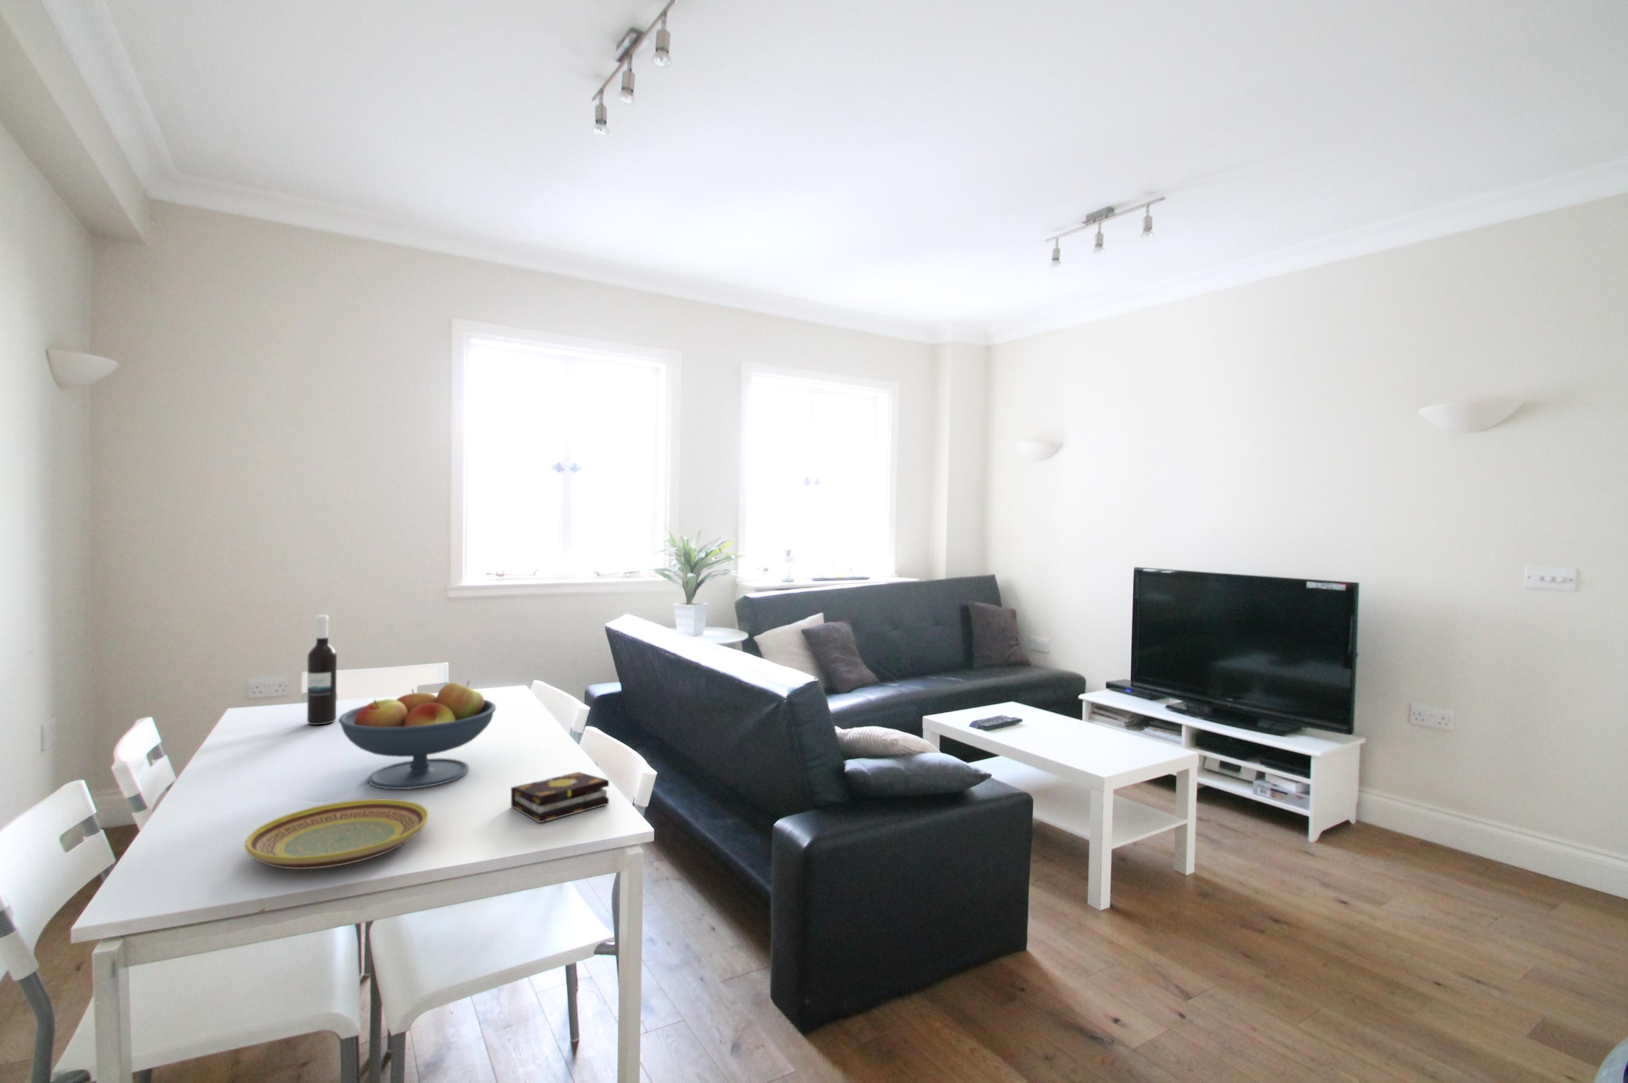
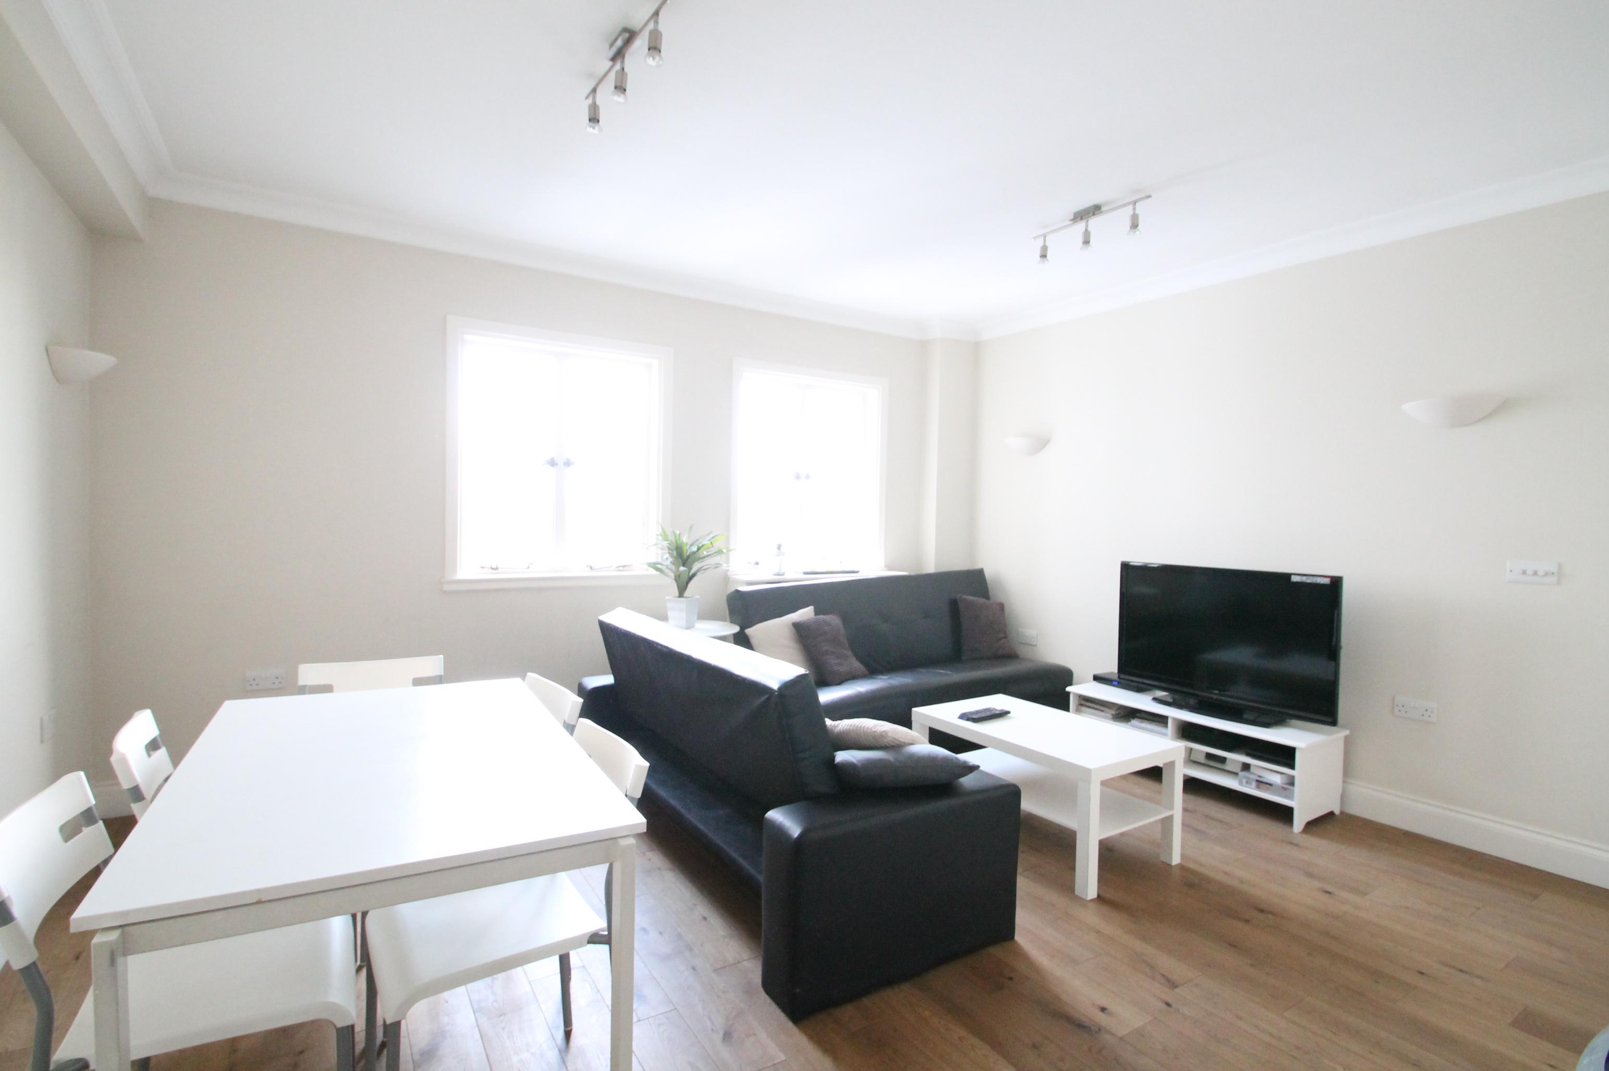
- fruit bowl (420, 731)
- plate (341, 835)
- book (560, 793)
- wine bottle (322, 668)
